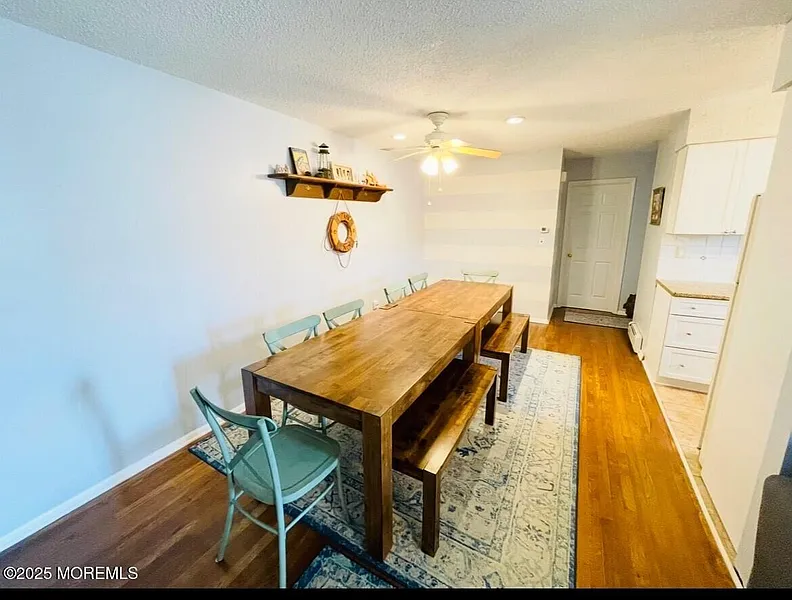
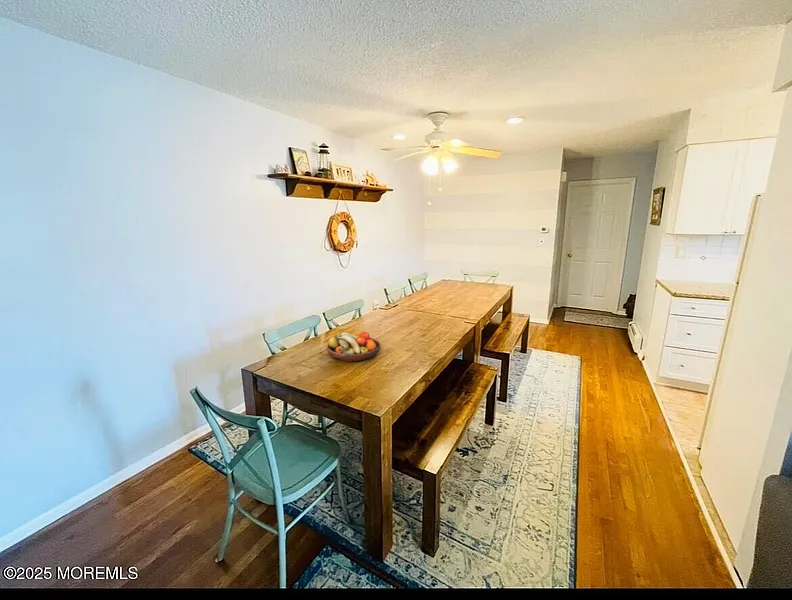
+ fruit bowl (353, 343)
